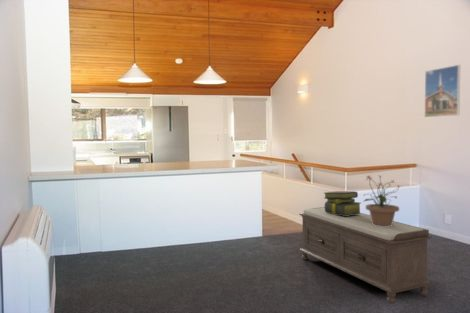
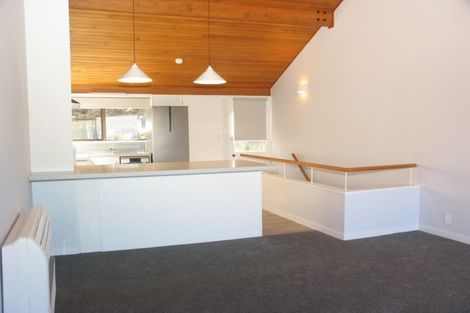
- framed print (441, 92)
- stack of books (341, 202)
- bench (356, 246)
- potted plant (379, 199)
